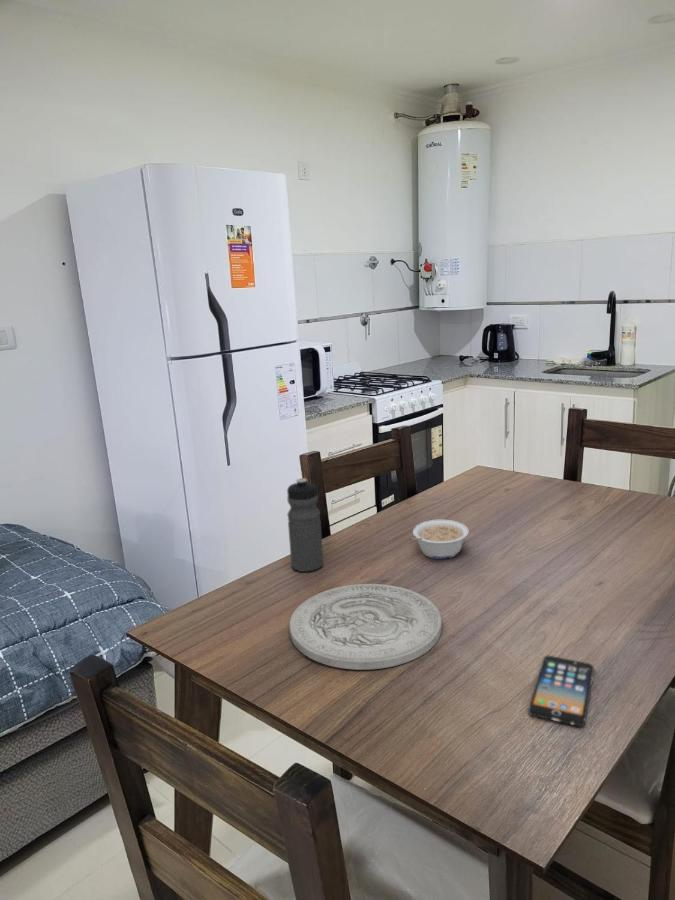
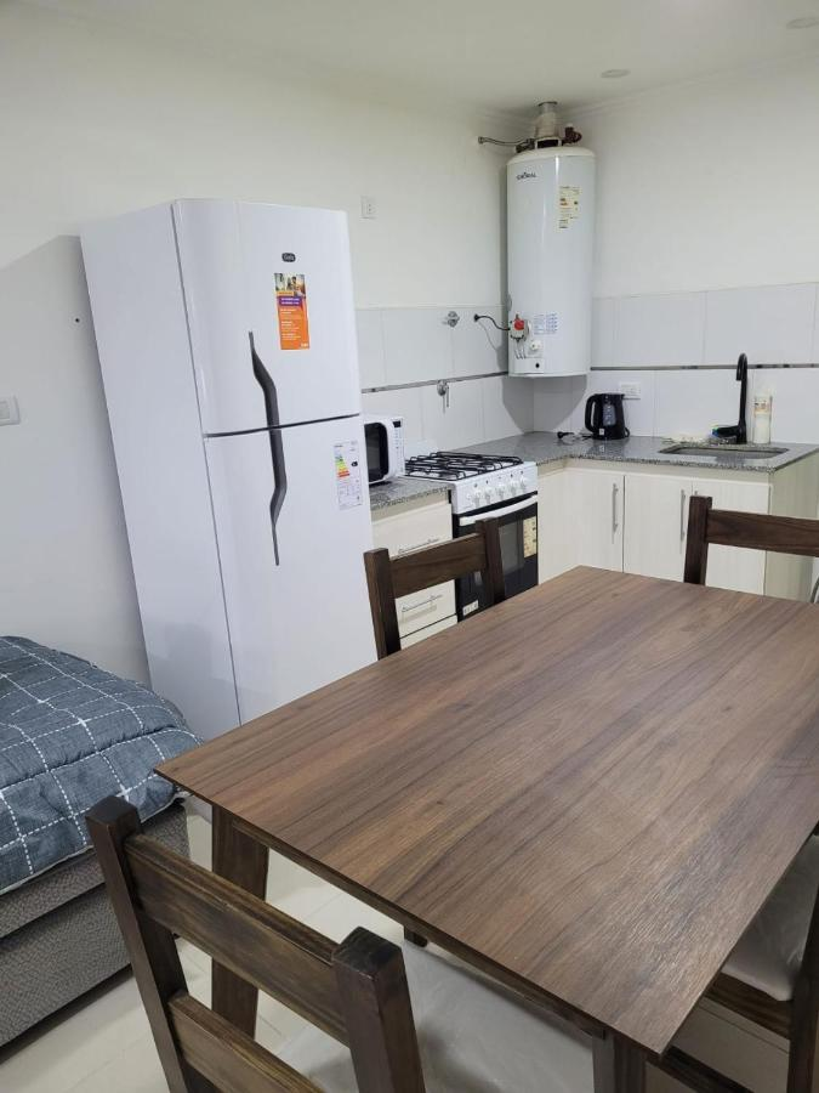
- plate (365, 622)
- smartphone (562, 688)
- water bottle (304, 523)
- legume (440, 539)
